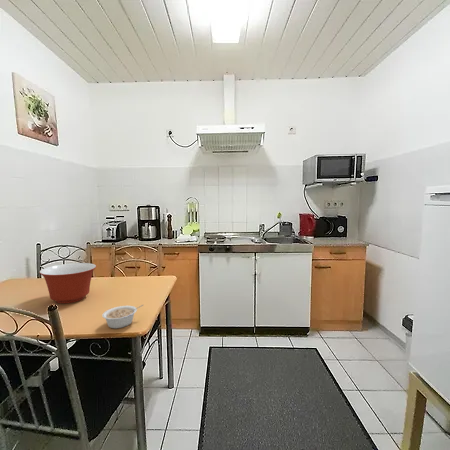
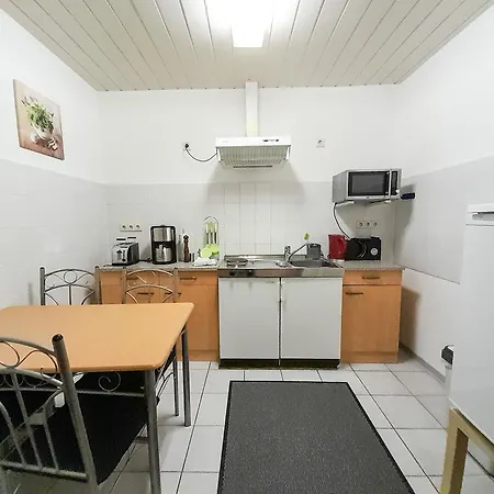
- legume (121, 316)
- mixing bowl (69, 283)
